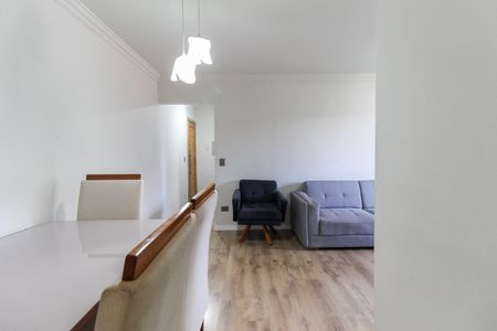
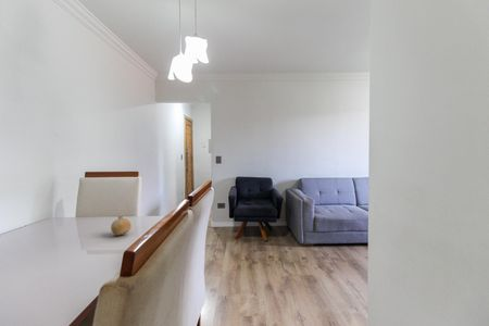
+ fruit (121, 225)
